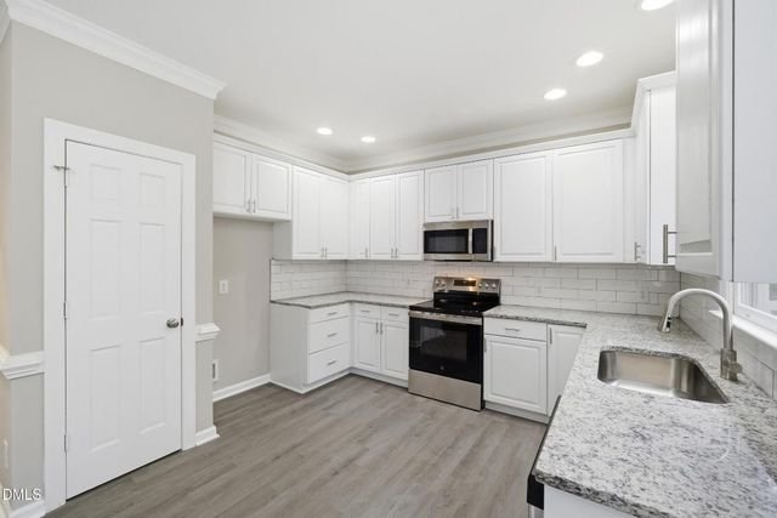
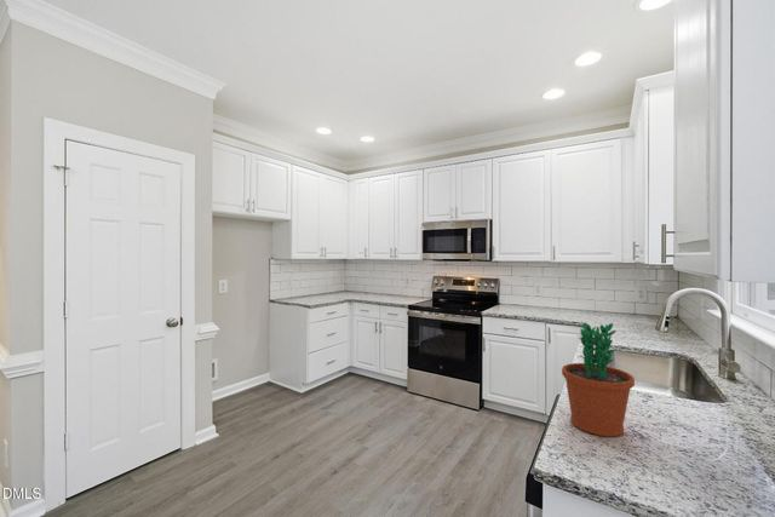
+ flower pot (596, 374)
